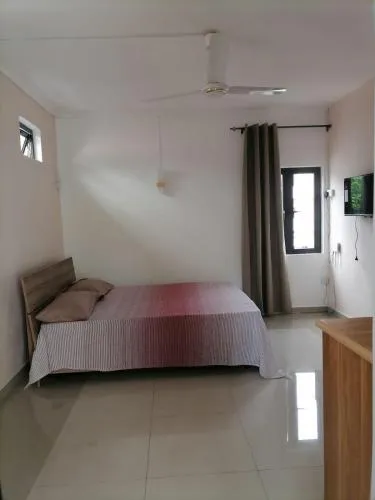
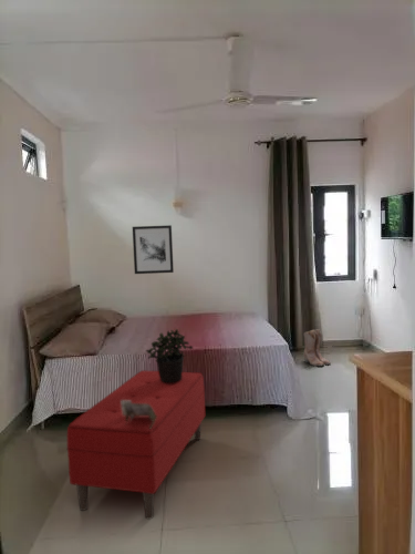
+ boots (317, 346)
+ potted plant (172, 353)
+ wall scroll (135, 410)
+ bench (146, 431)
+ wall art (153, 249)
